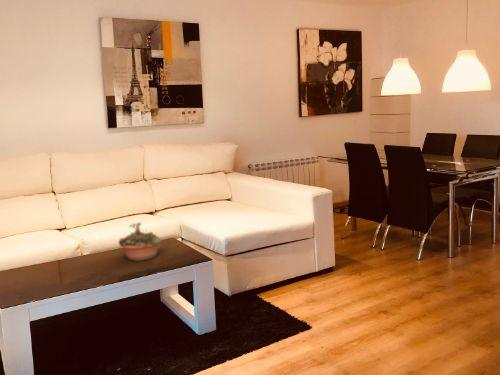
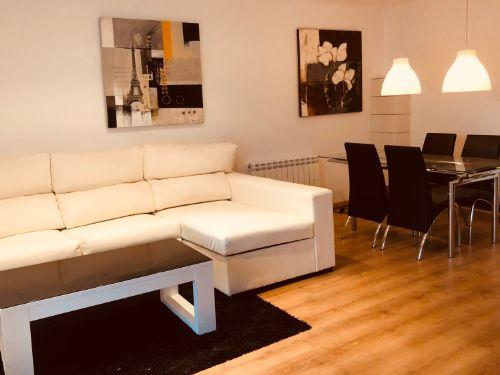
- succulent planter (142, 240)
